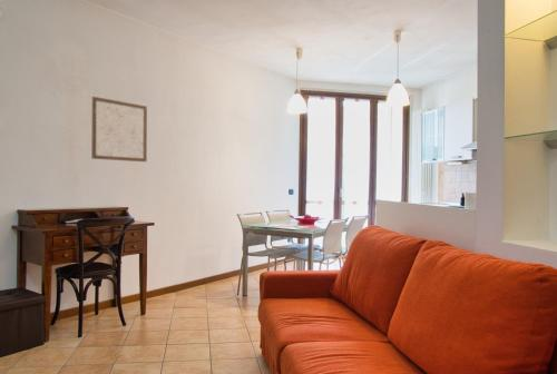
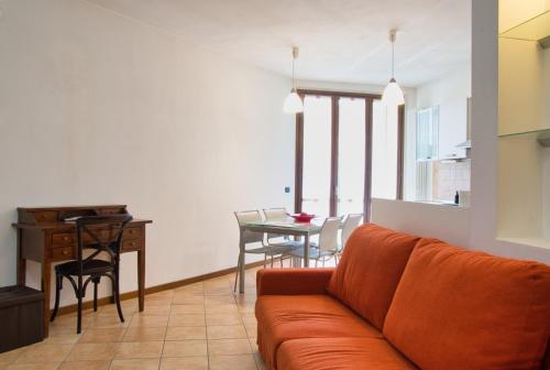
- wall art (118, 130)
